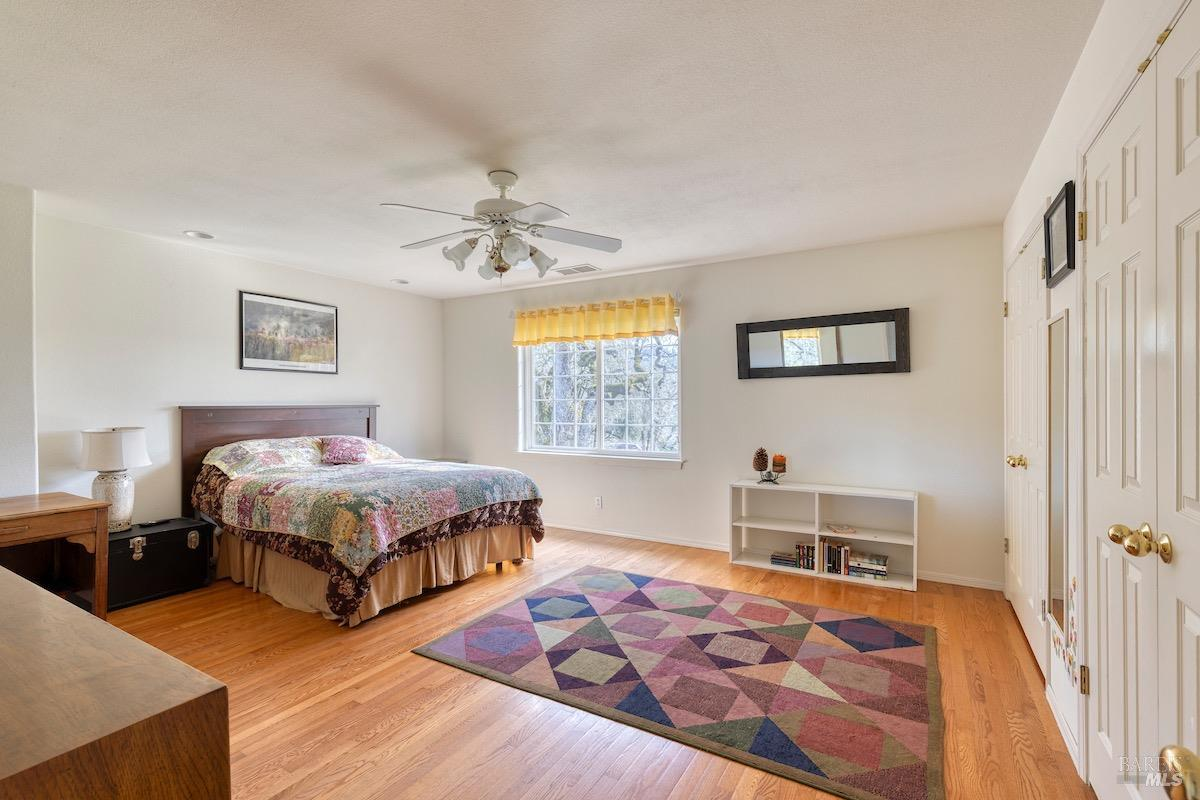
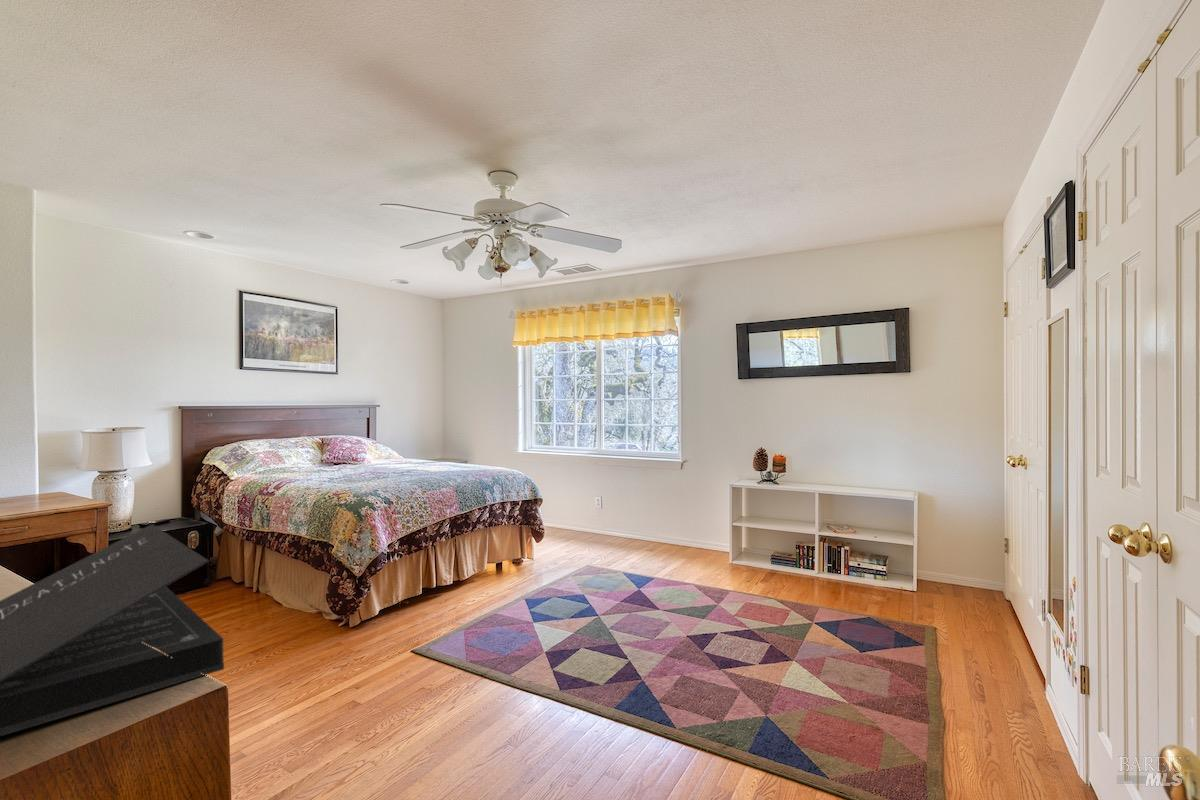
+ book (86, 606)
